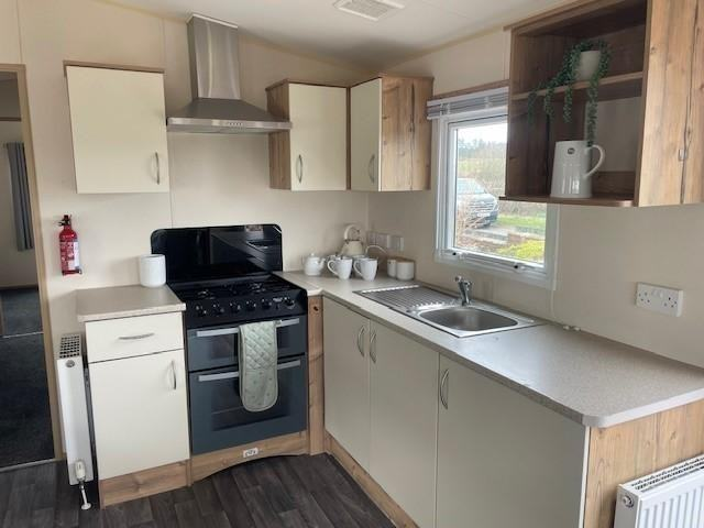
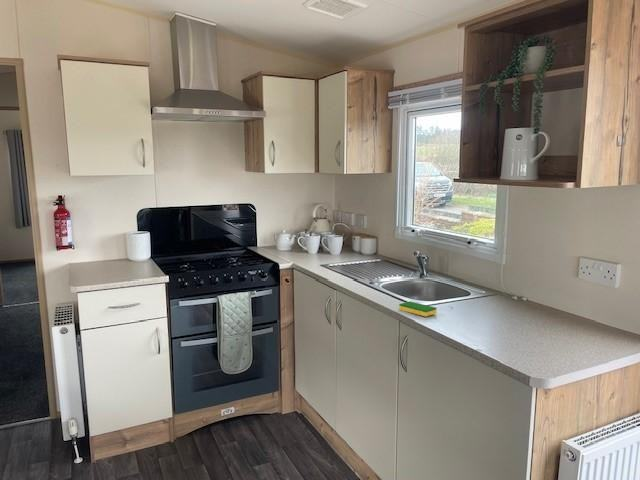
+ dish sponge (417, 308)
